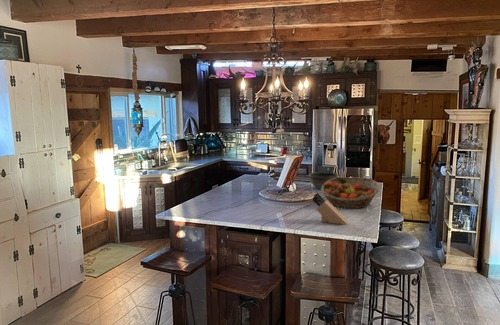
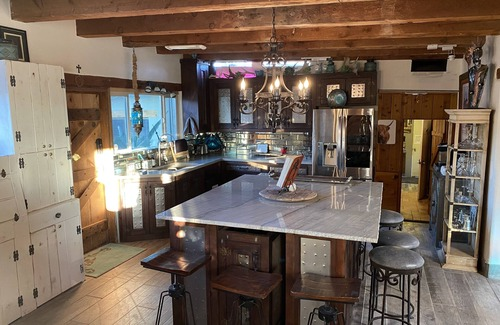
- bowl (323, 181)
- knife block (329, 207)
- fruit basket (349, 192)
